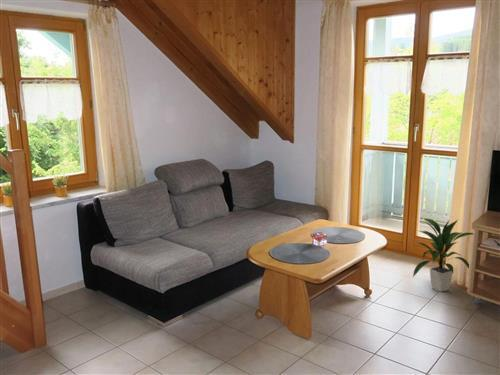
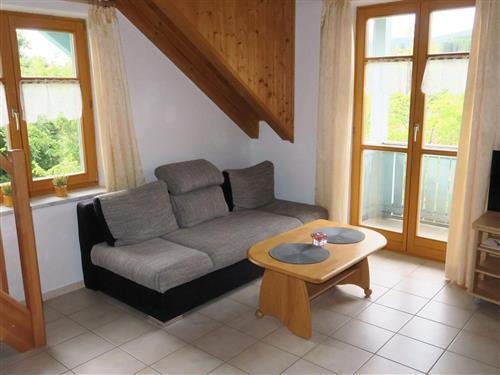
- indoor plant (439, 252)
